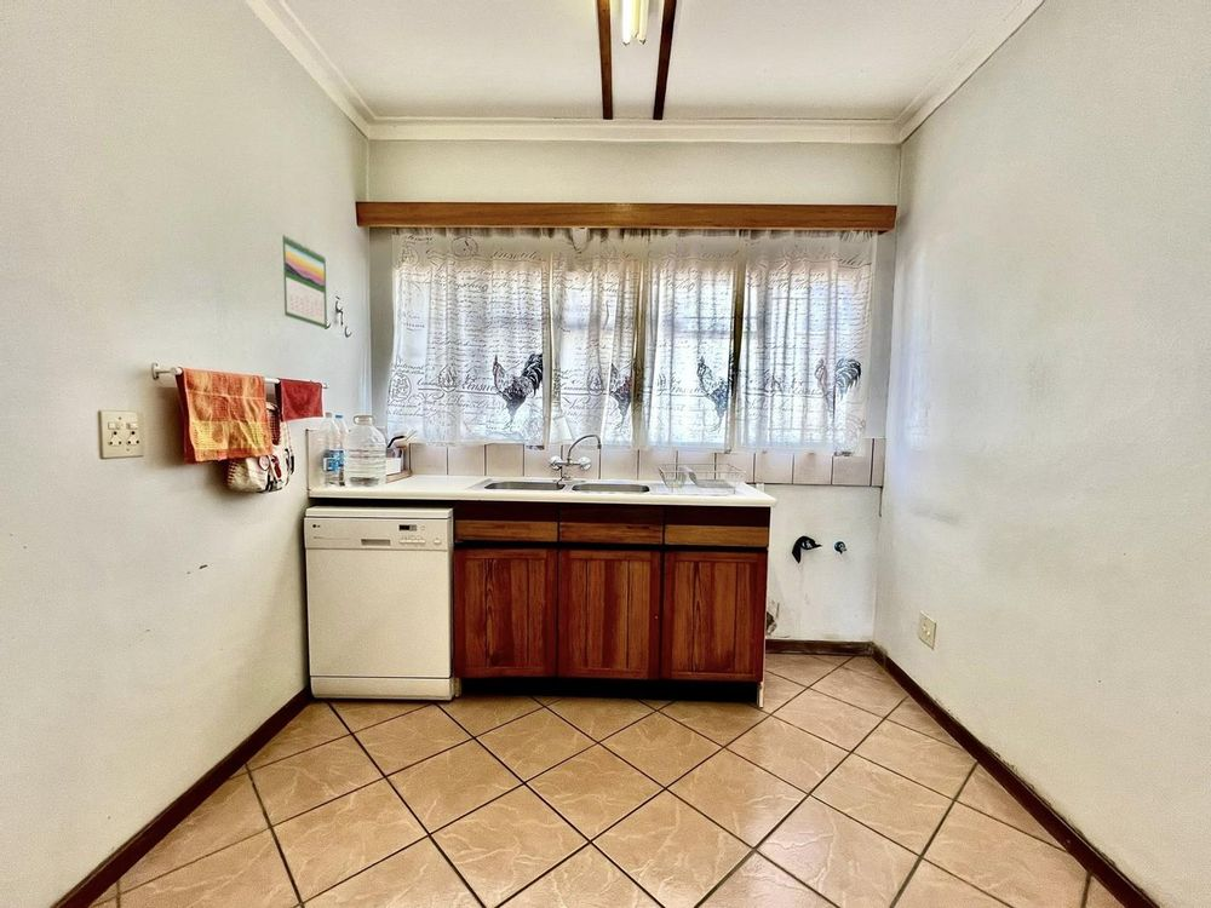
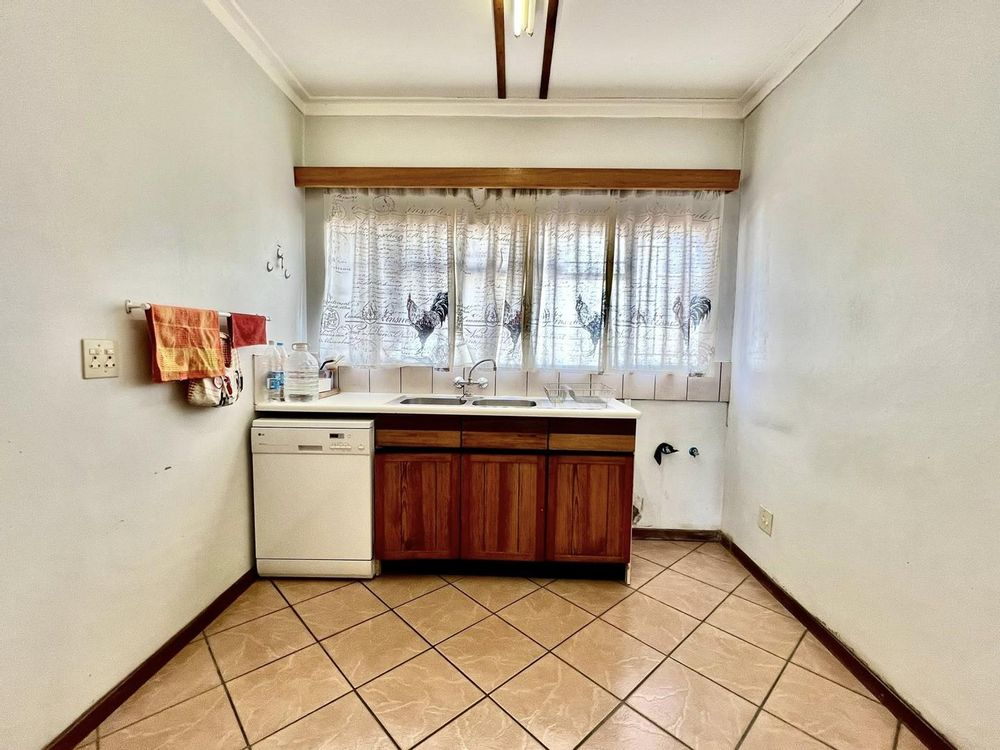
- calendar (305, 283)
